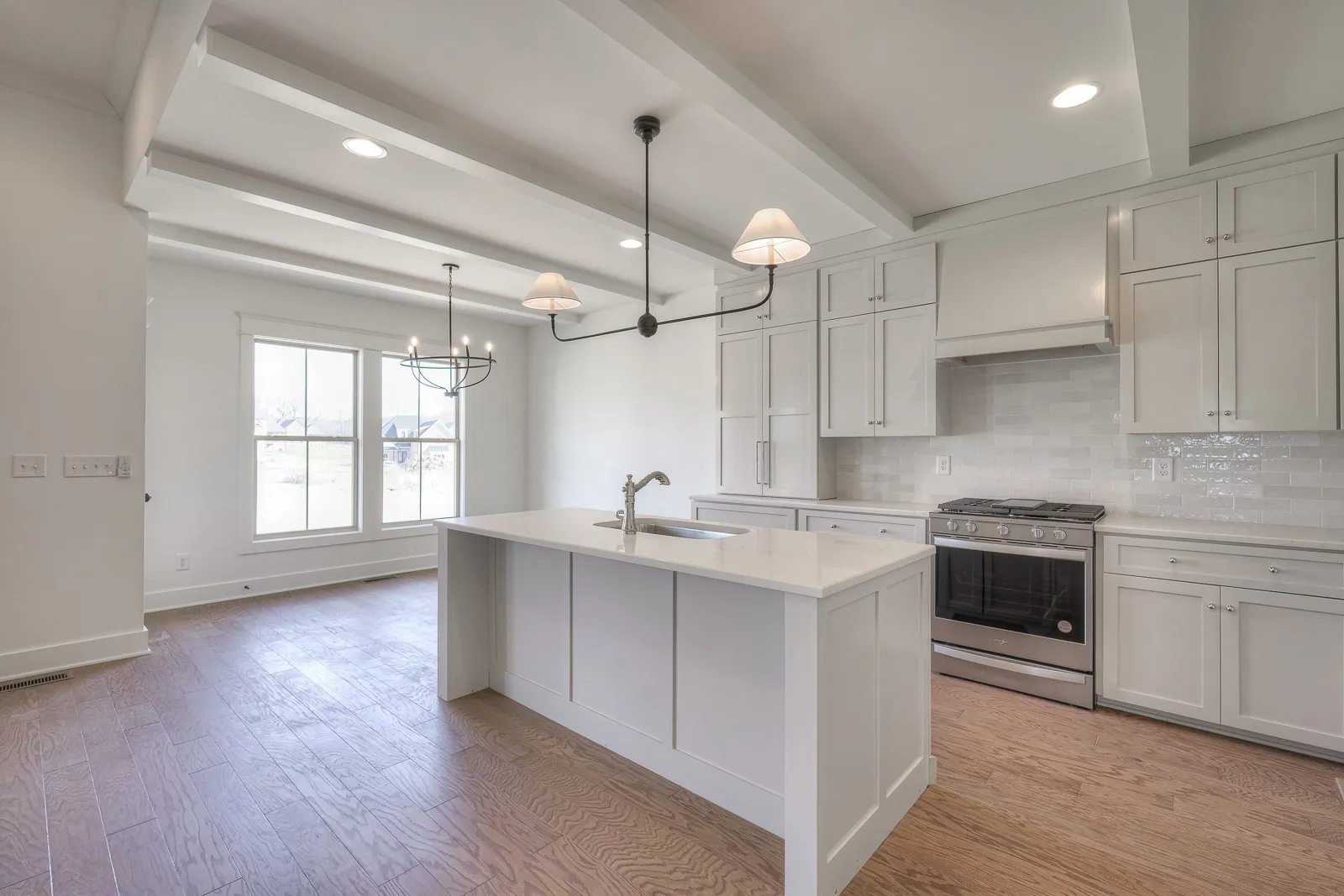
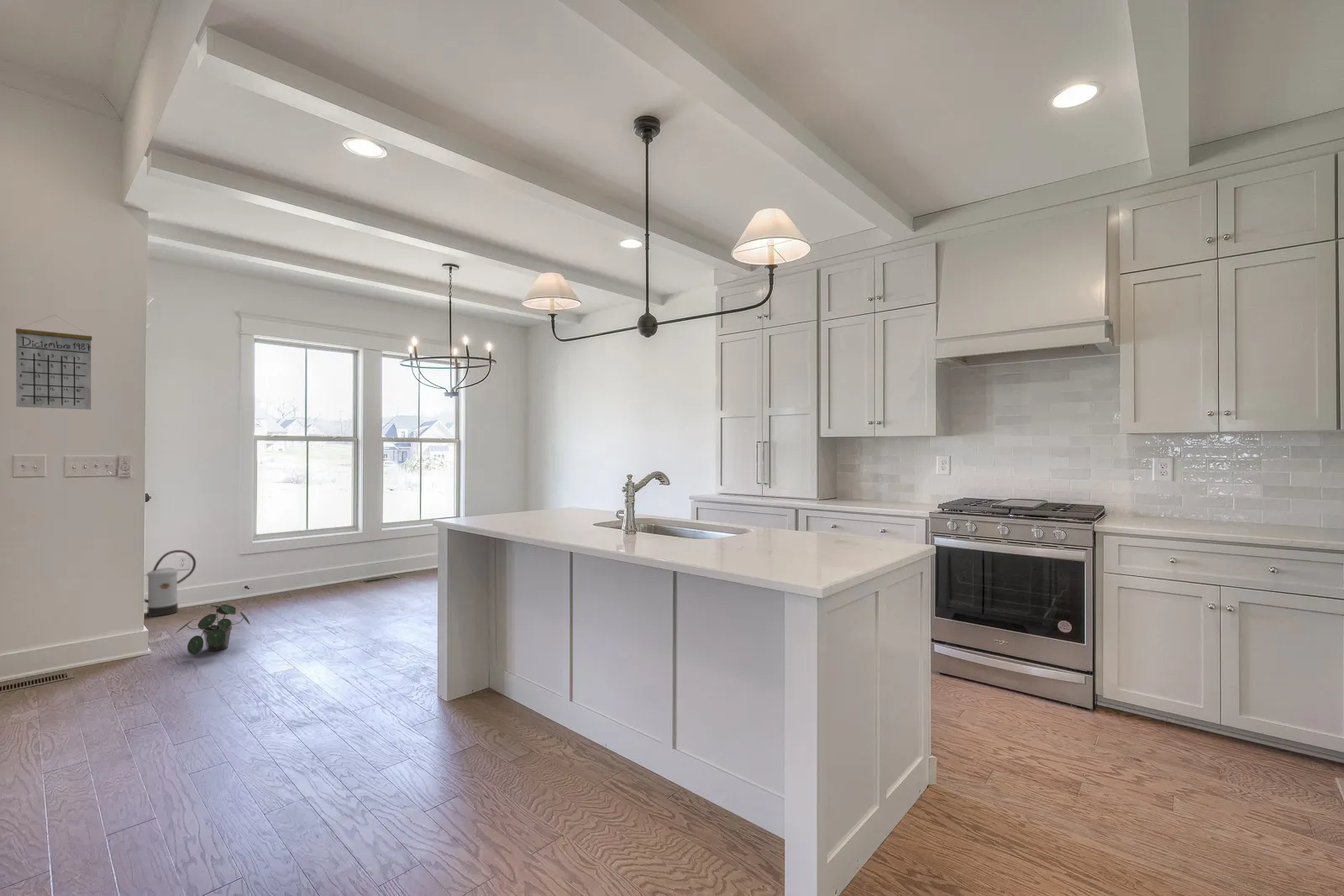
+ calendar (55, 361)
+ watering can (161, 582)
+ potted plant (215, 626)
